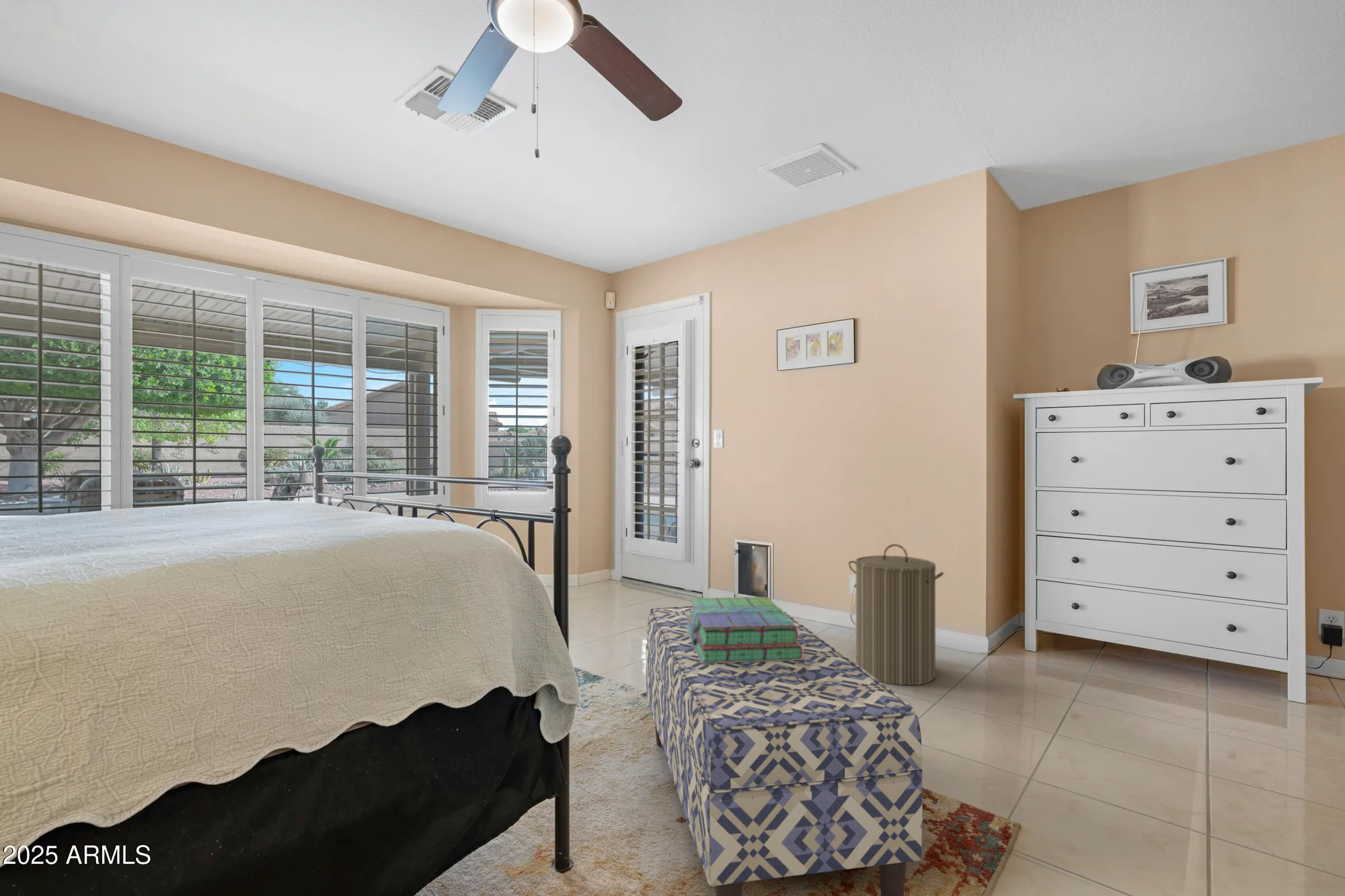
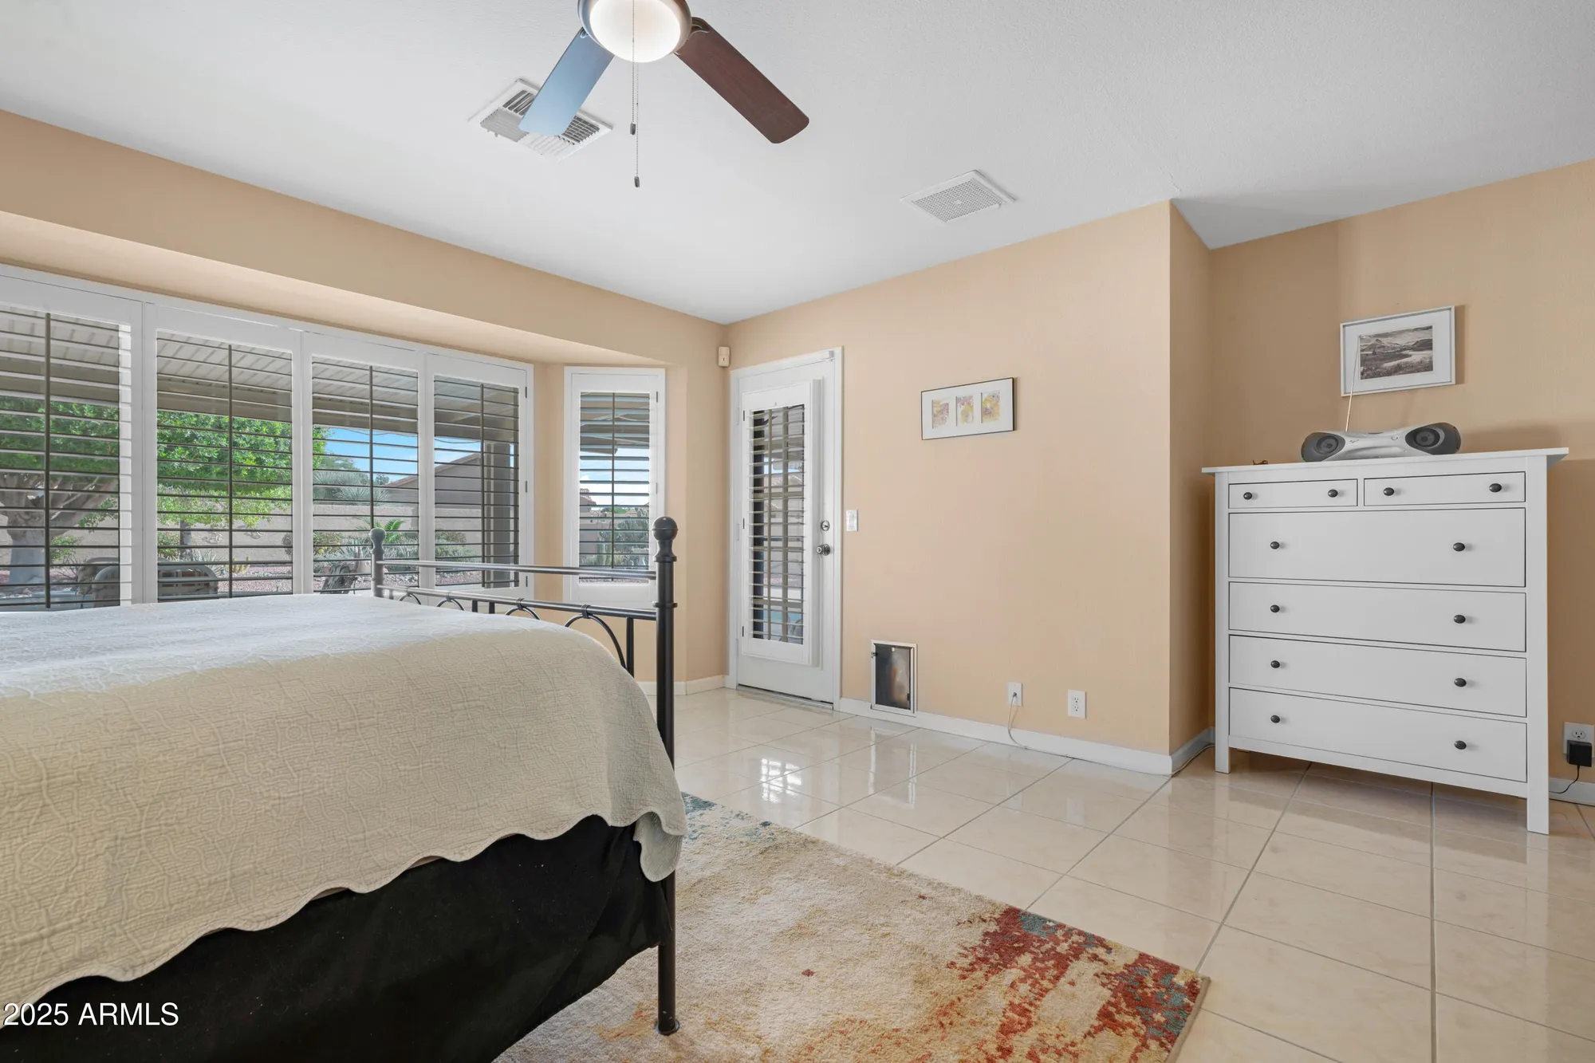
- bench (751, 729)
- stack of books (739, 625)
- laundry hamper (894, 608)
